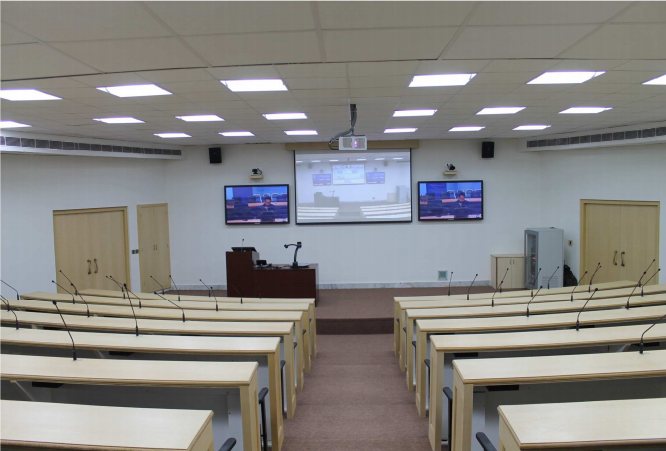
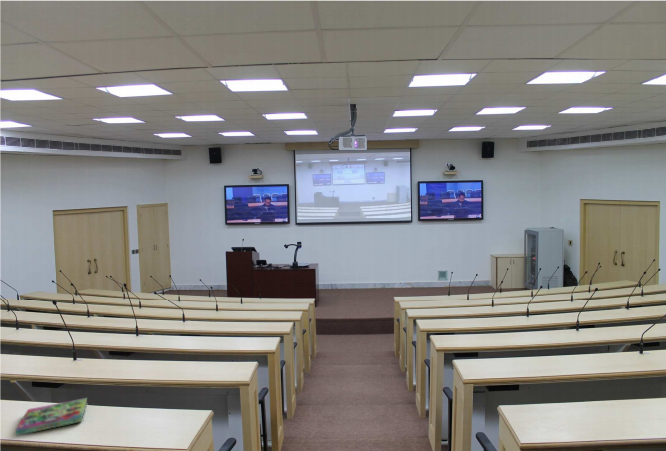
+ book (54, 415)
